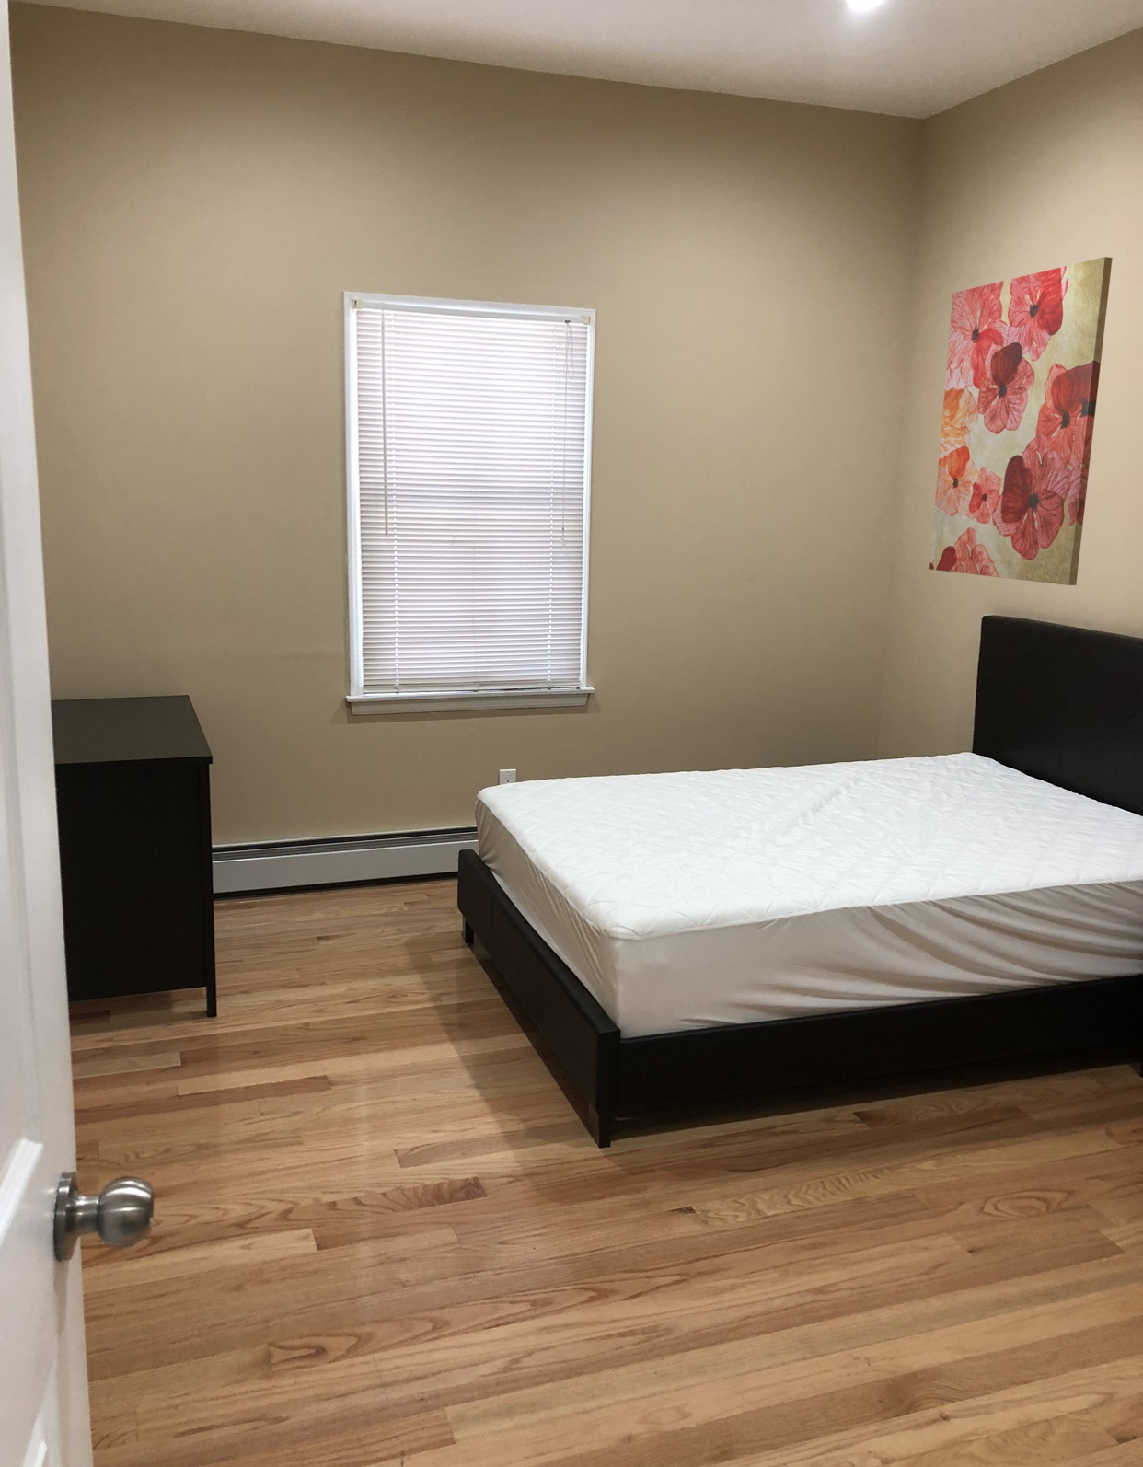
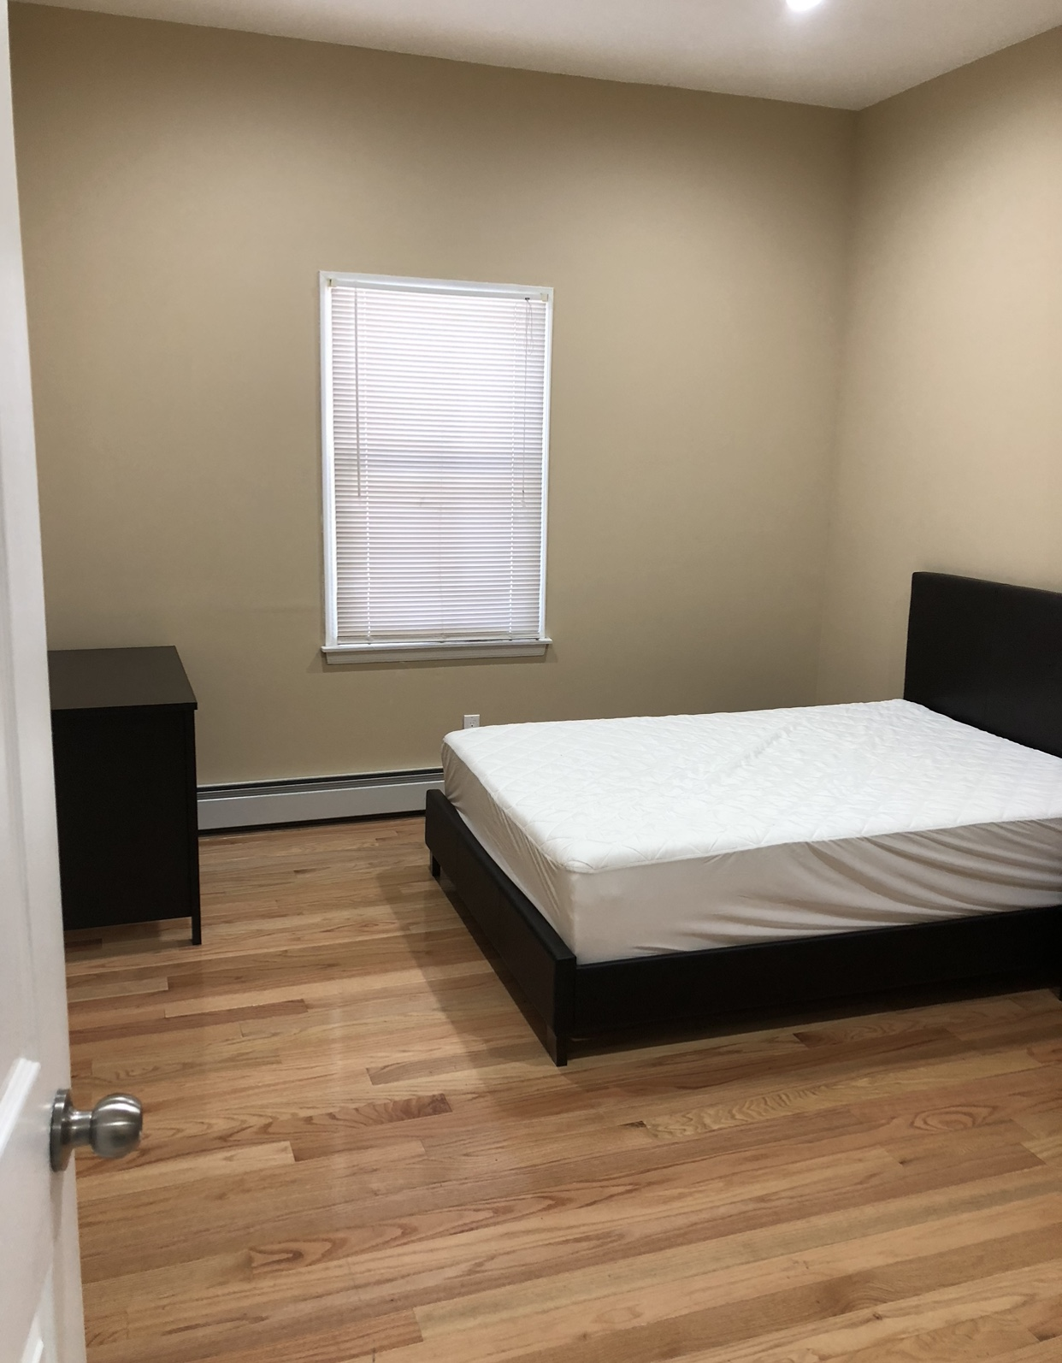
- wall art (1011, 430)
